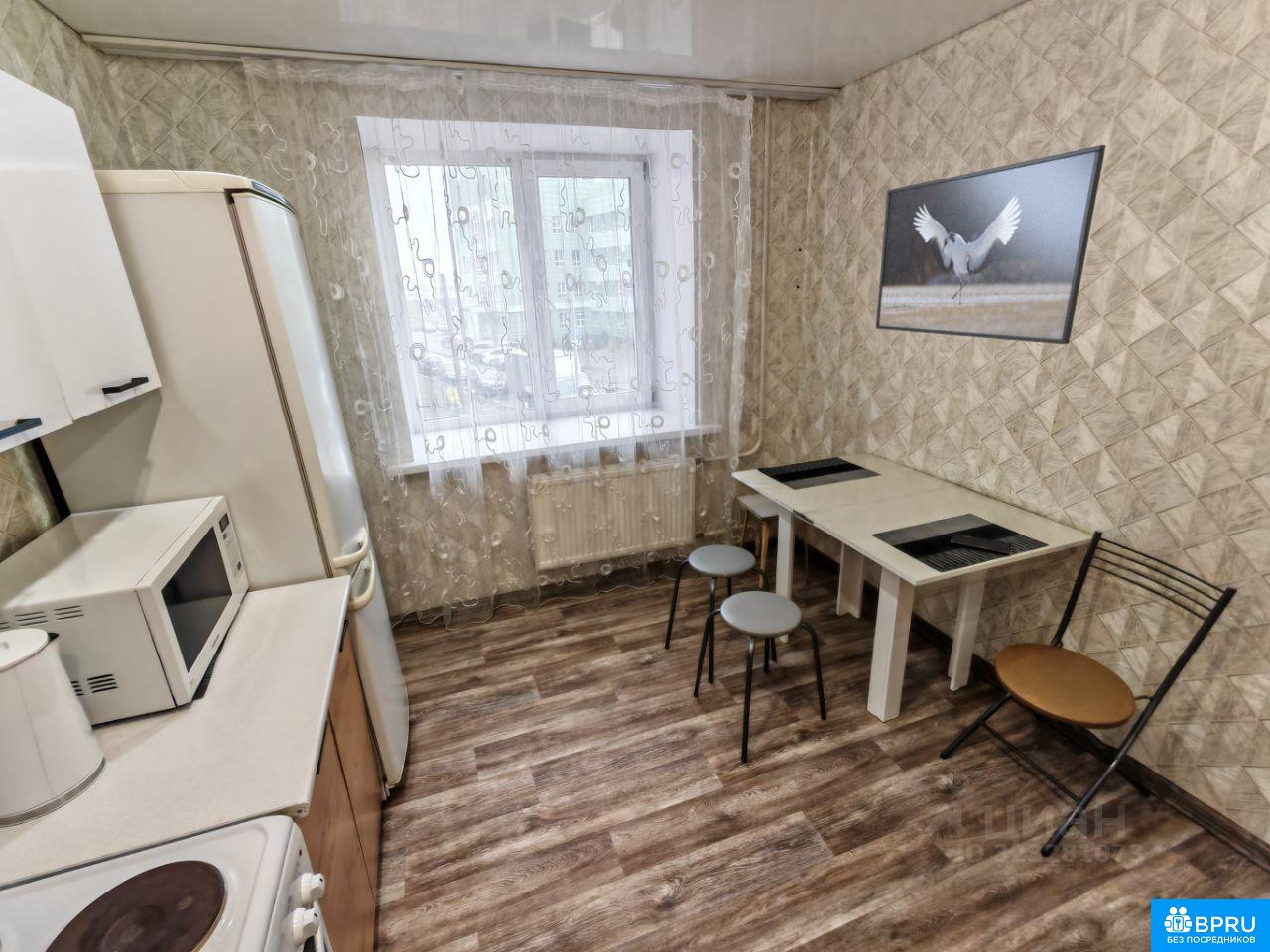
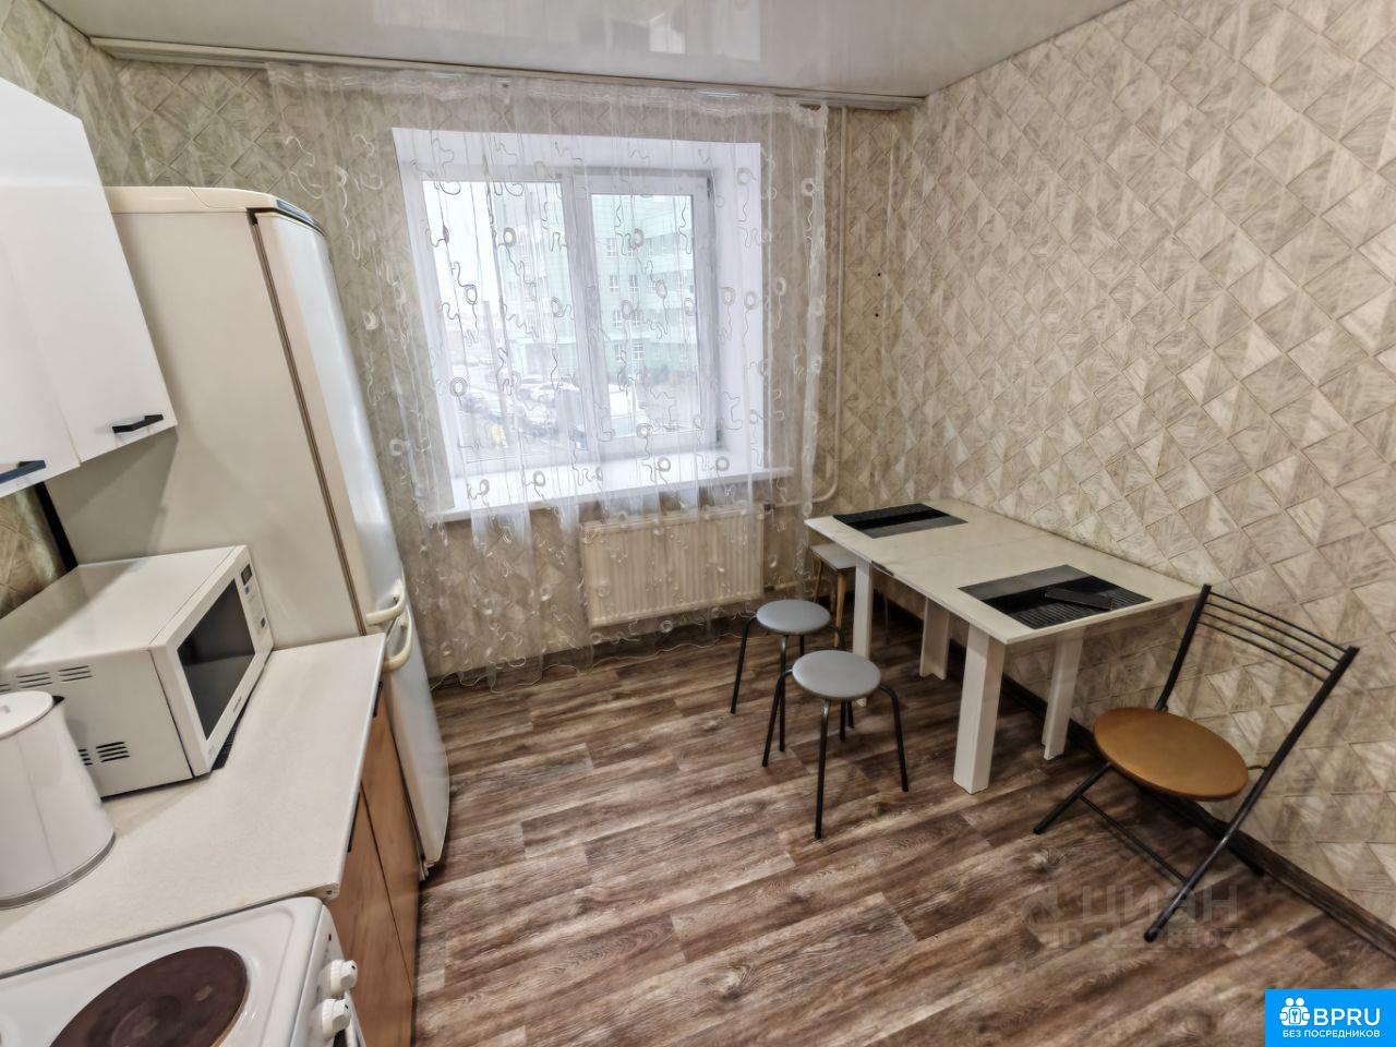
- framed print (965, 257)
